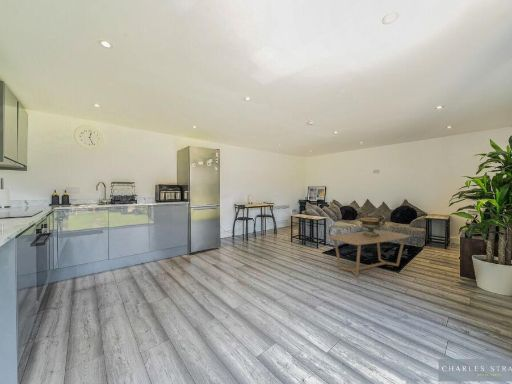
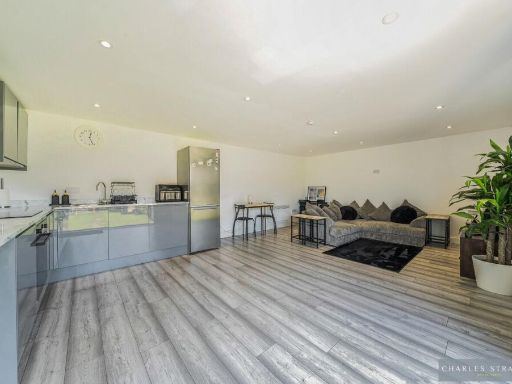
- decorative urn (370, 224)
- coffee table (369, 243)
